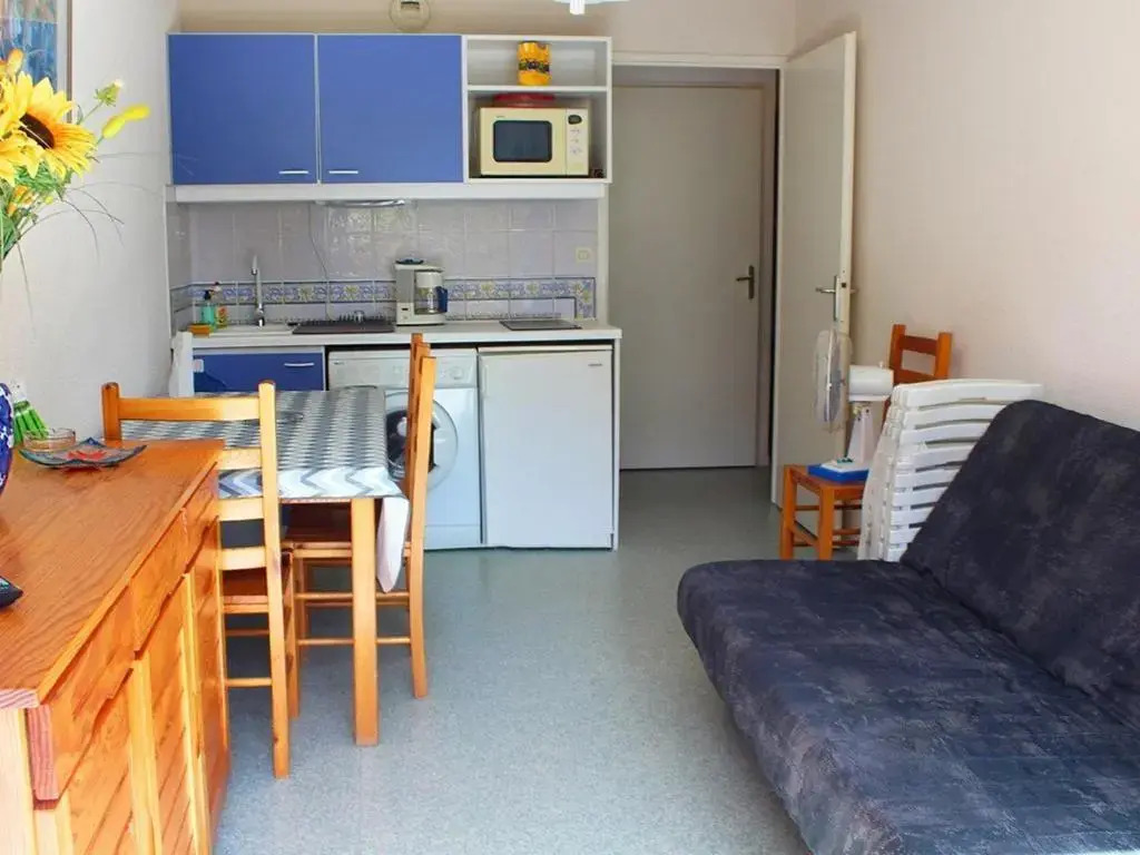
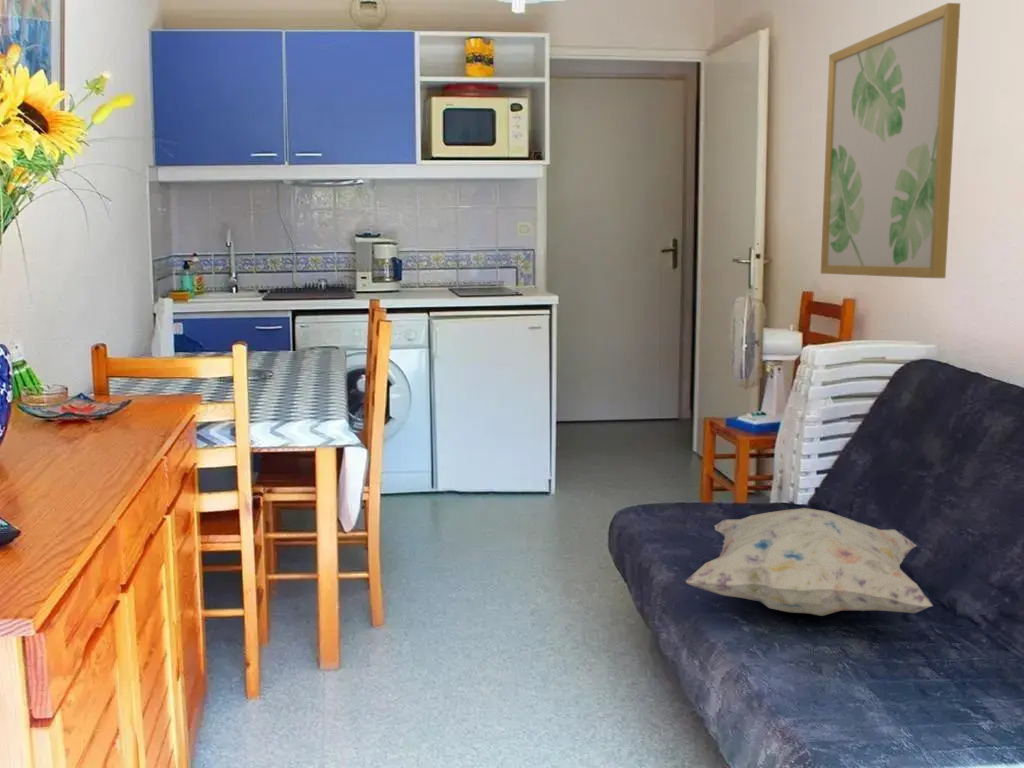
+ wall art (881, 155)
+ decorative pillow (809, 560)
